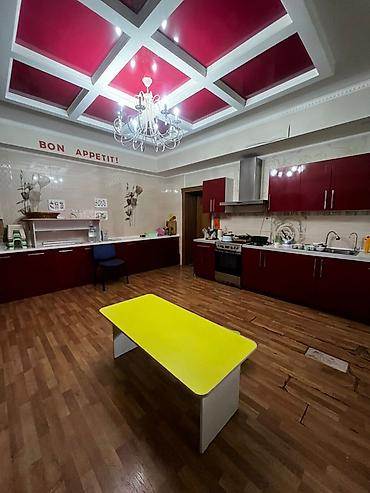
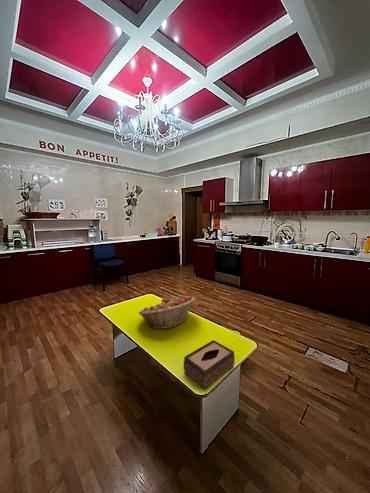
+ tissue box (209, 362)
+ fruit basket (168, 309)
